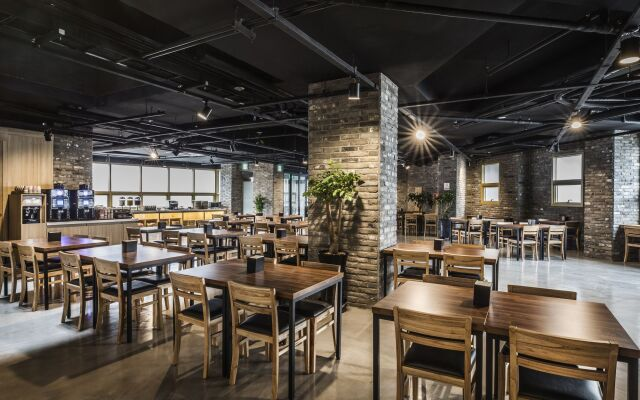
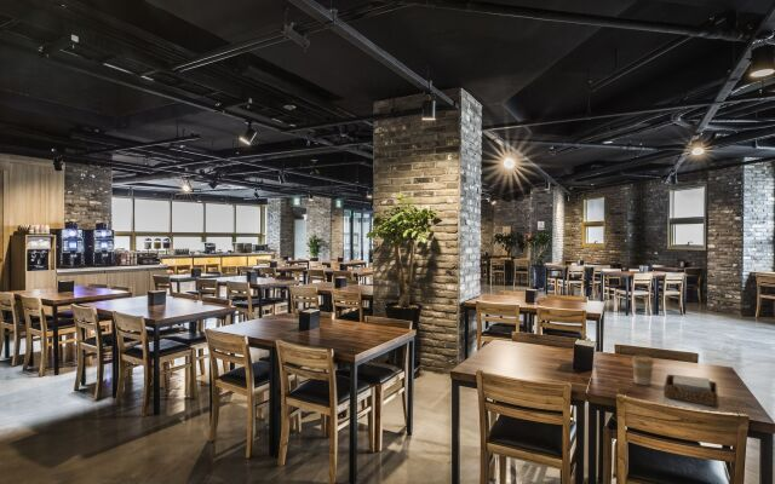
+ coffee cup (642, 369)
+ napkin holder (690, 387)
